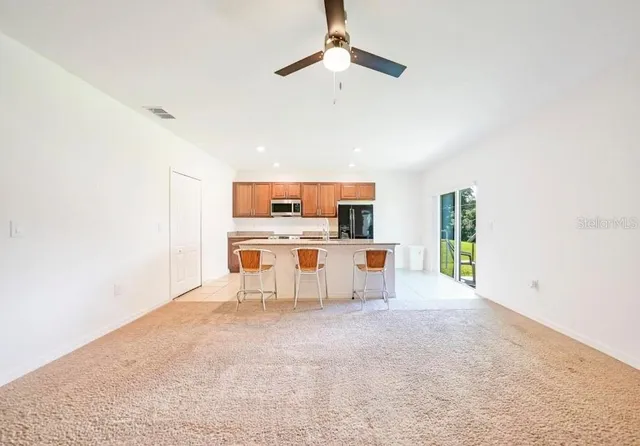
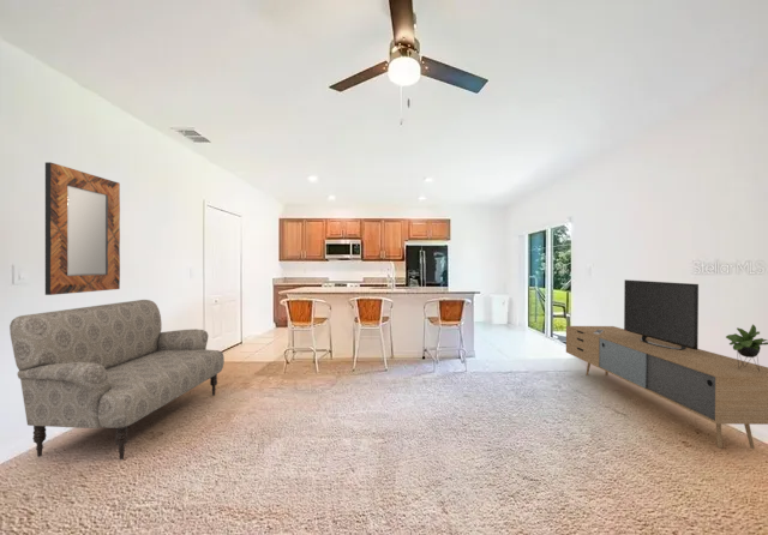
+ home mirror (86, 233)
+ sofa (139, 362)
+ media console (650, 342)
